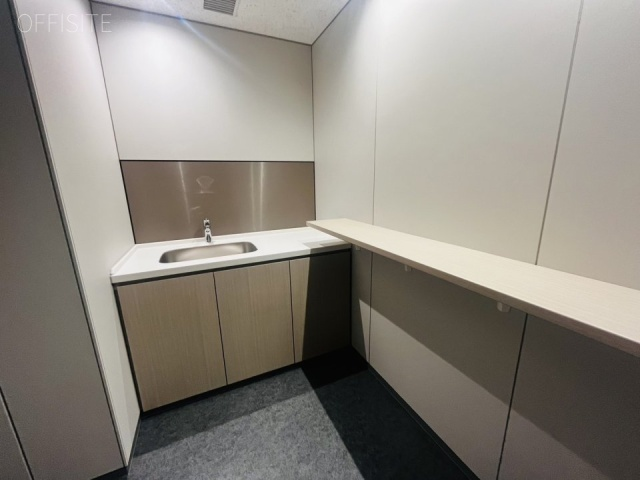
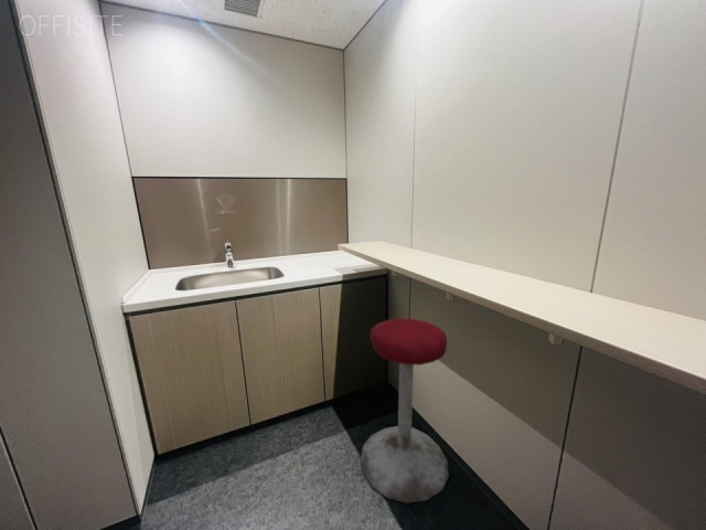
+ stool (404, 399)
